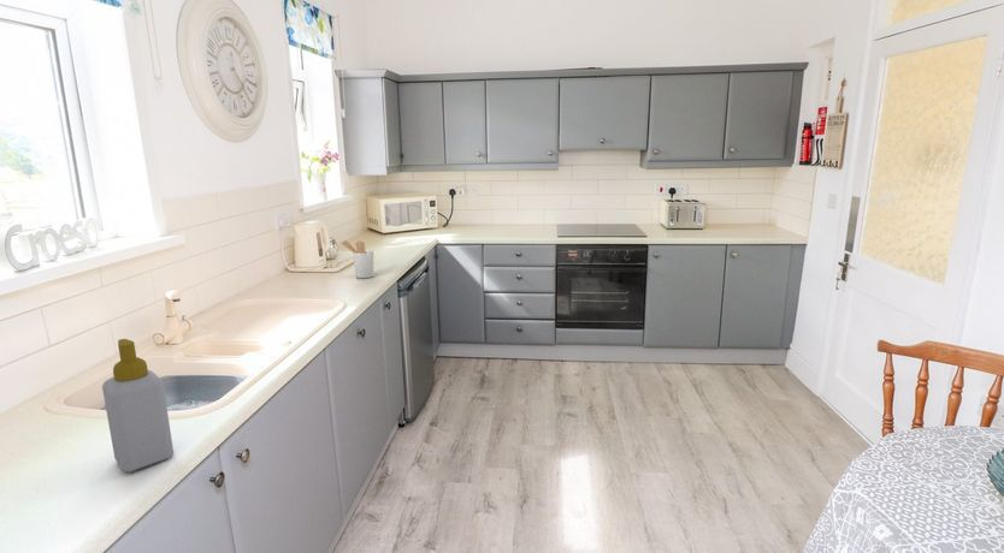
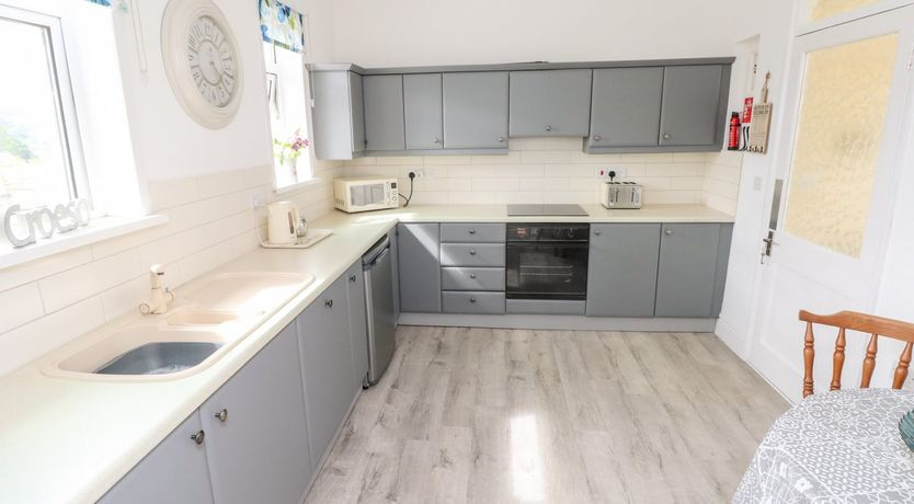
- soap bottle (135, 402)
- utensil holder (358, 257)
